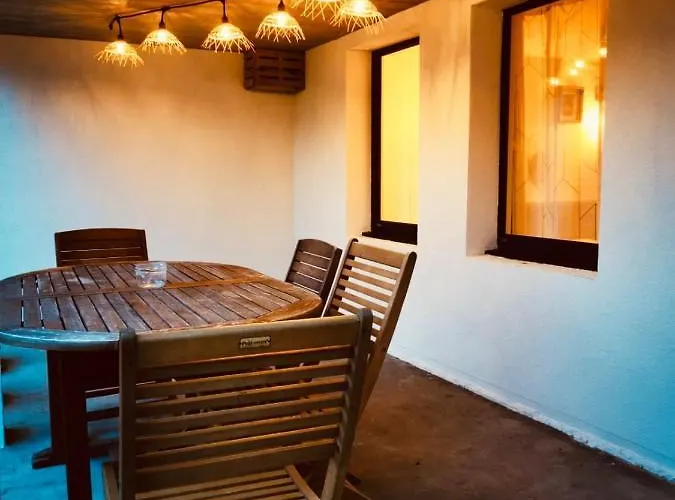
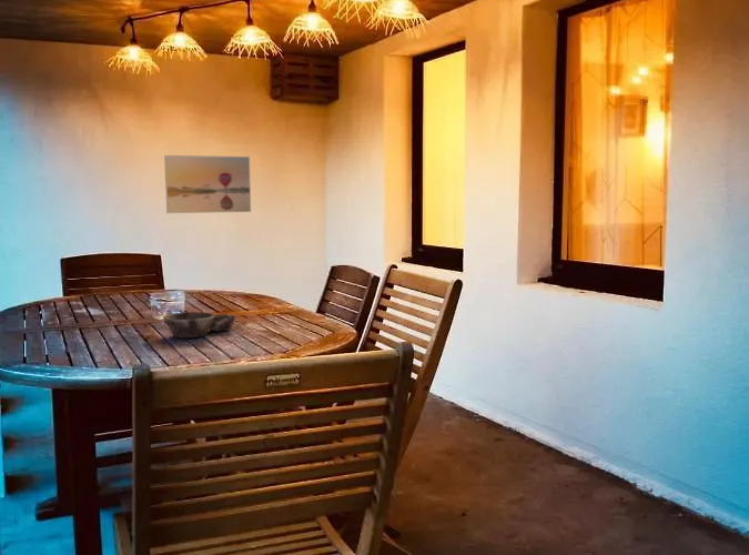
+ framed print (209, 184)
+ bowl (202, 323)
